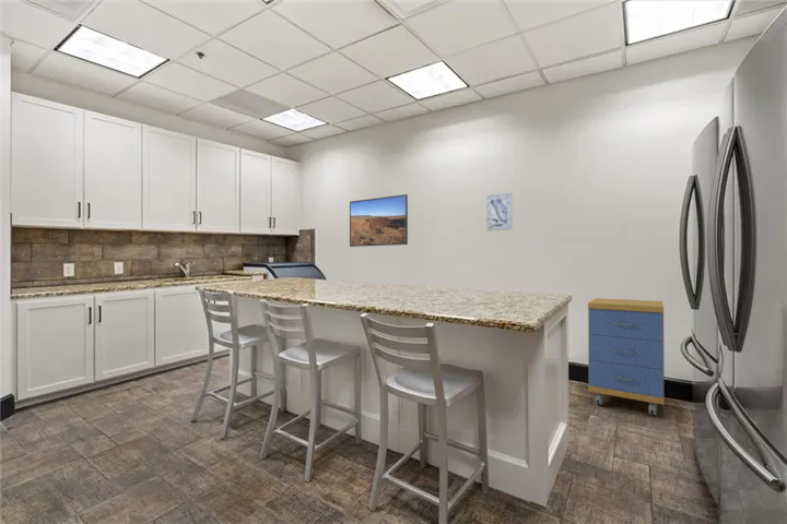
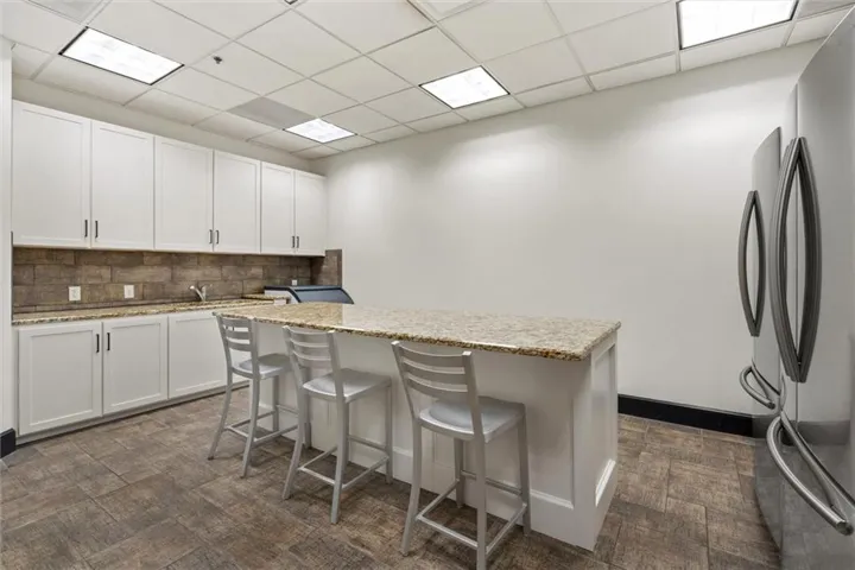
- wall art (498, 212)
- storage cabinet (625, 352)
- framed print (376, 222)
